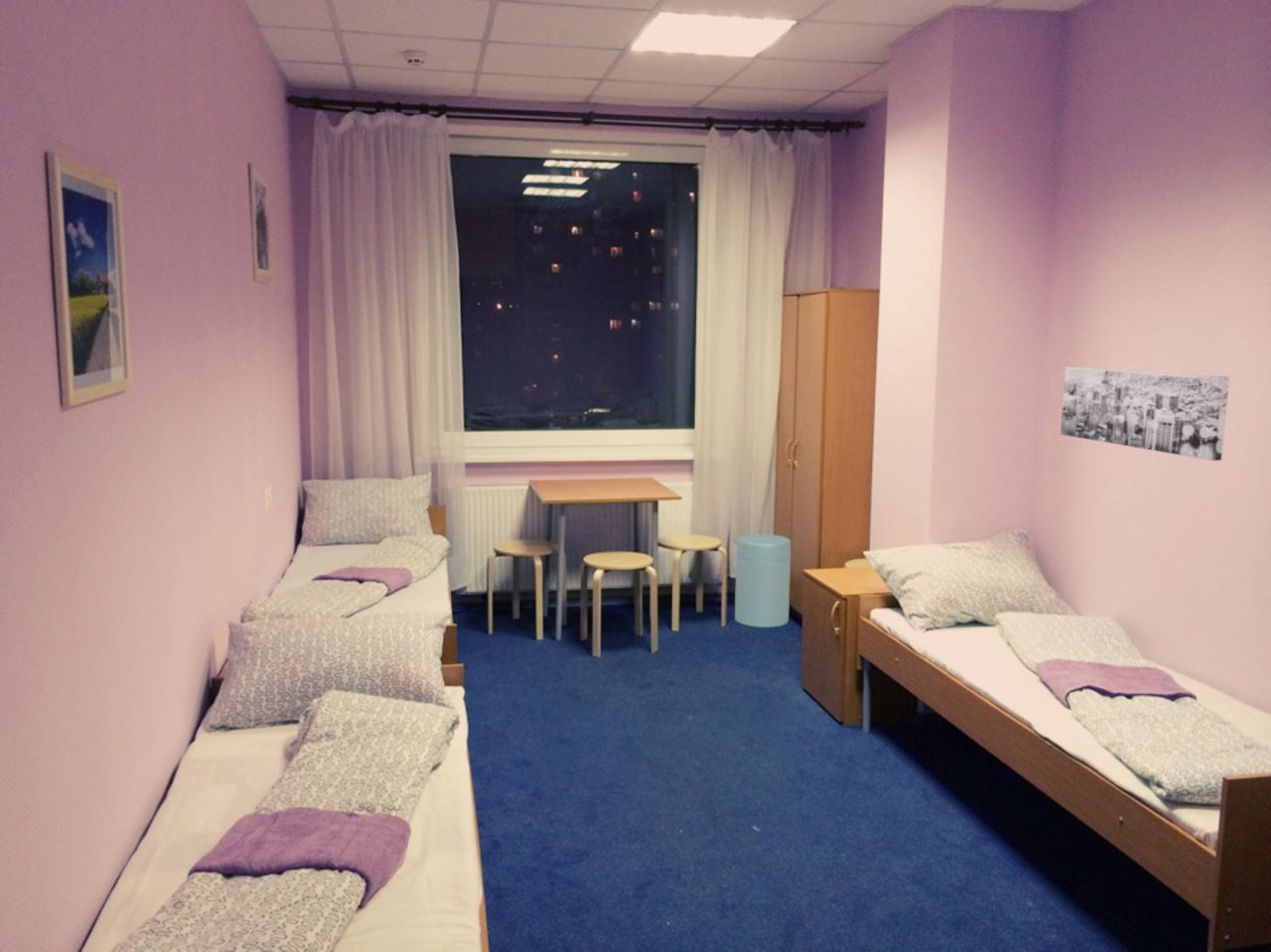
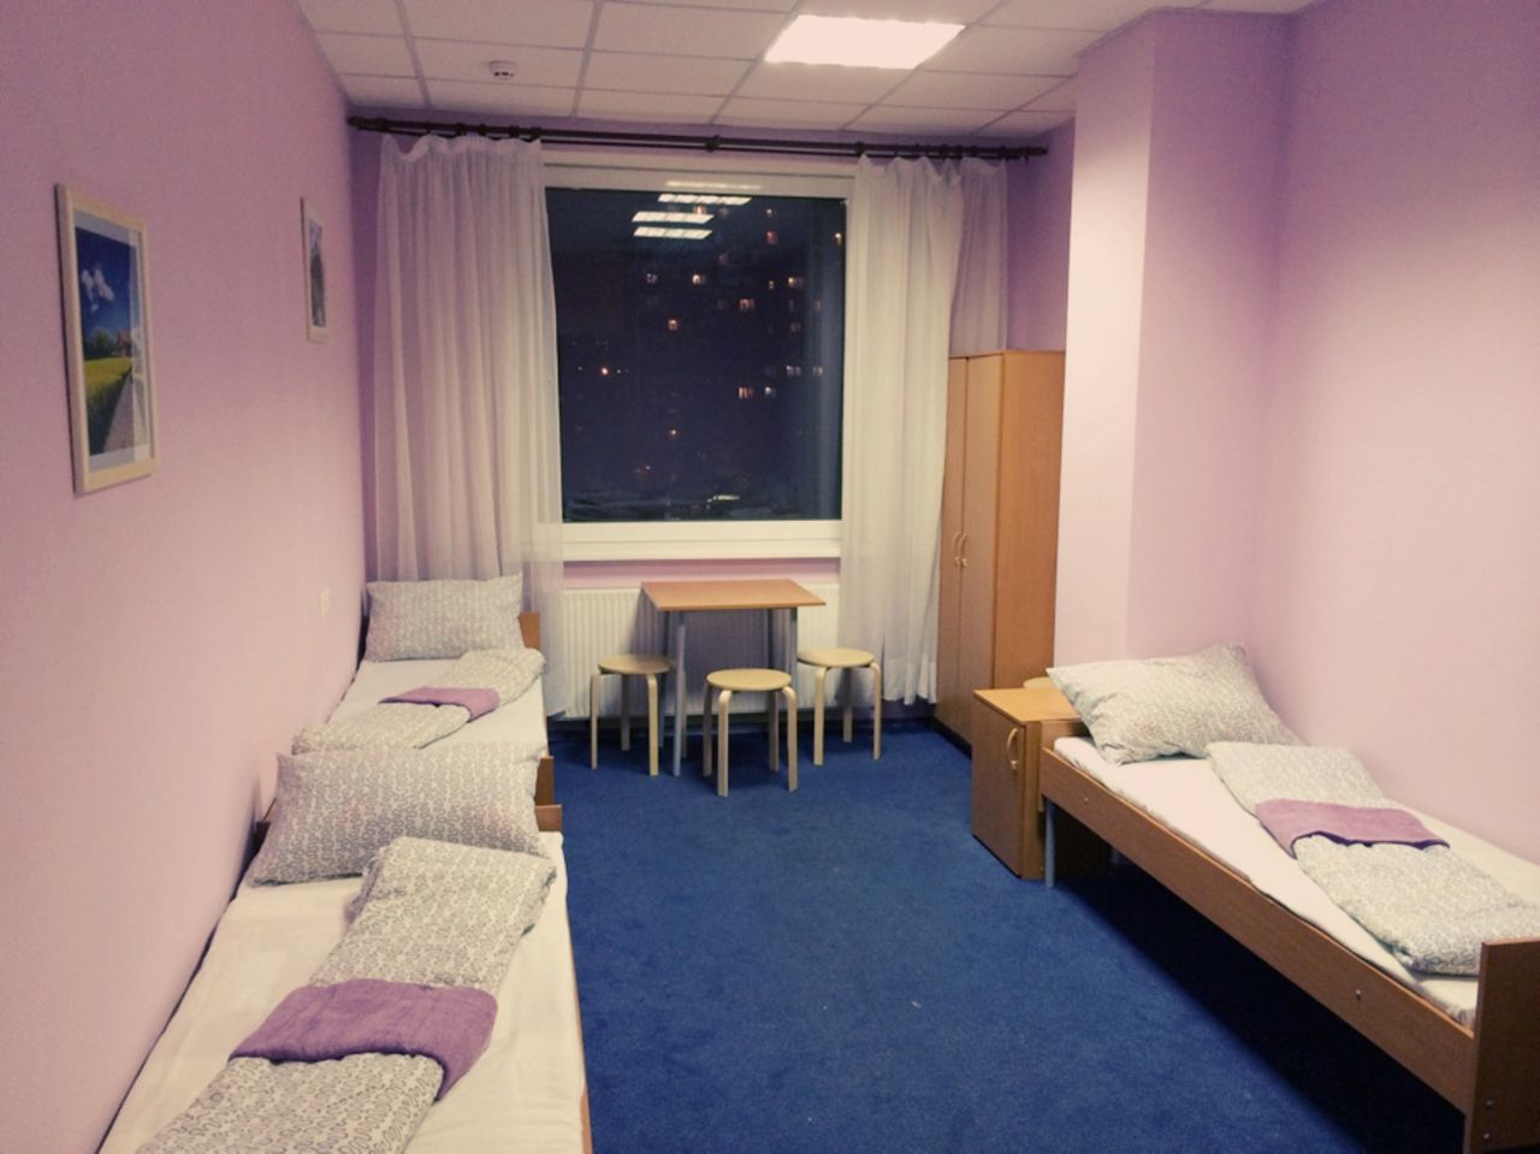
- trash can (761, 578)
- wall art (1135, 408)
